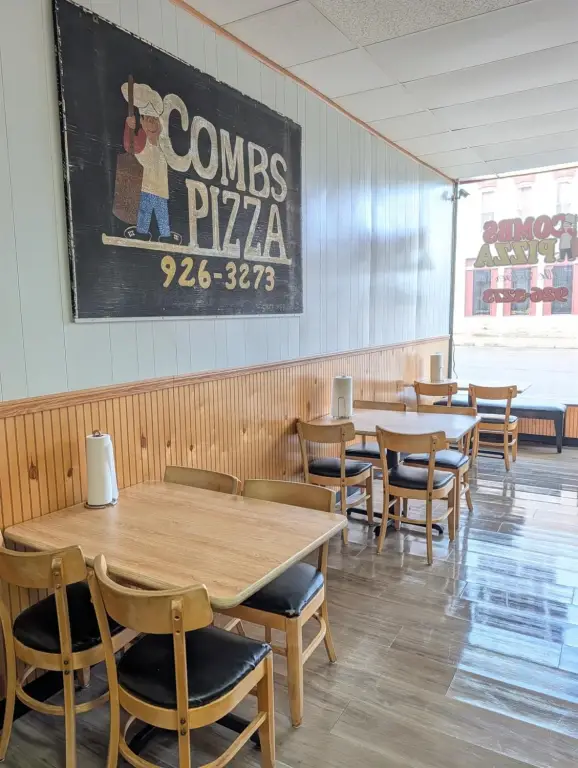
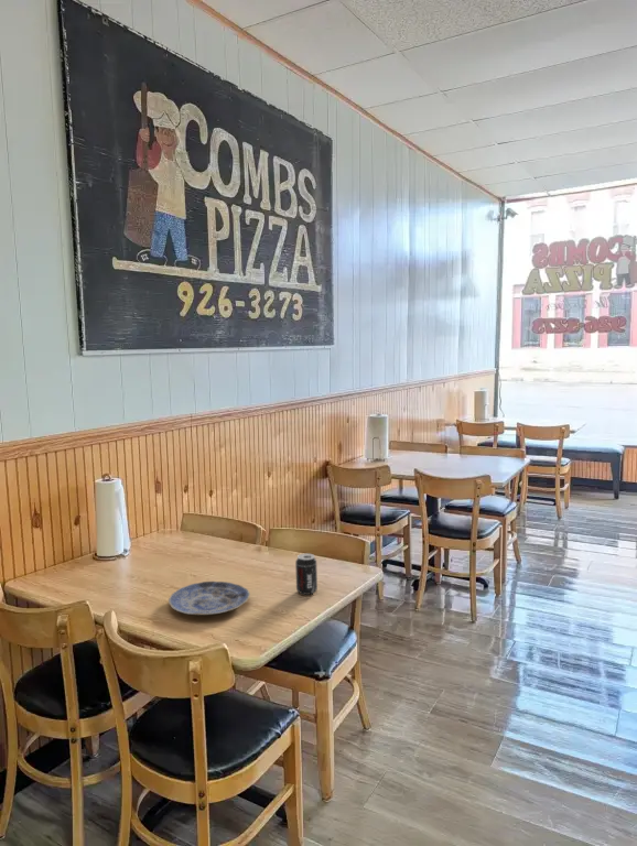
+ plate (209, 599)
+ beverage can (306, 574)
